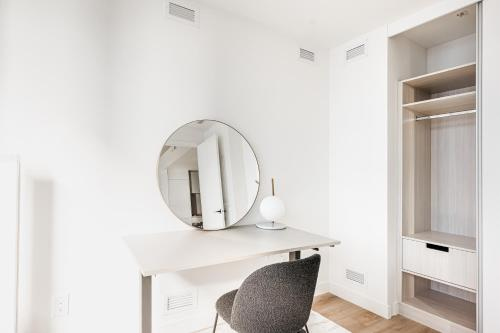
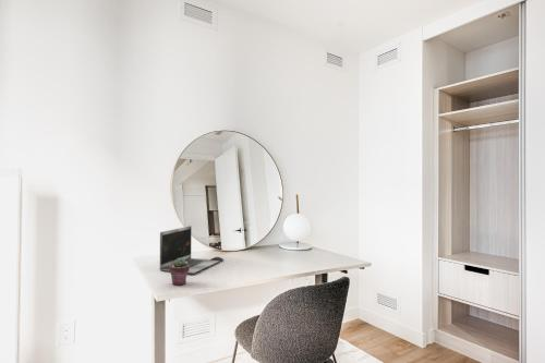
+ laptop (190, 246)
+ potted succulent (179, 270)
